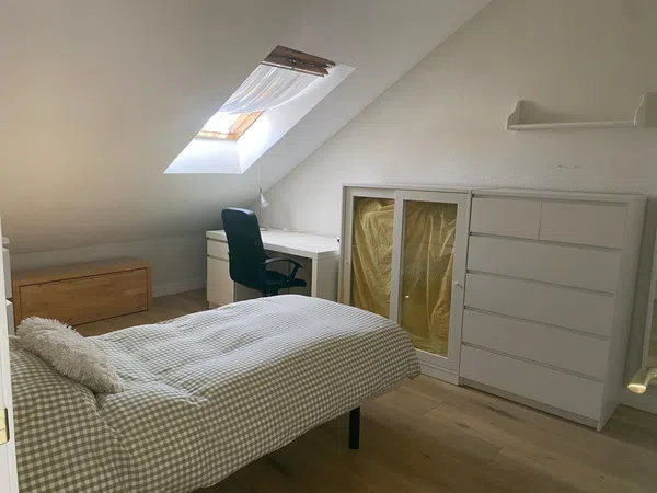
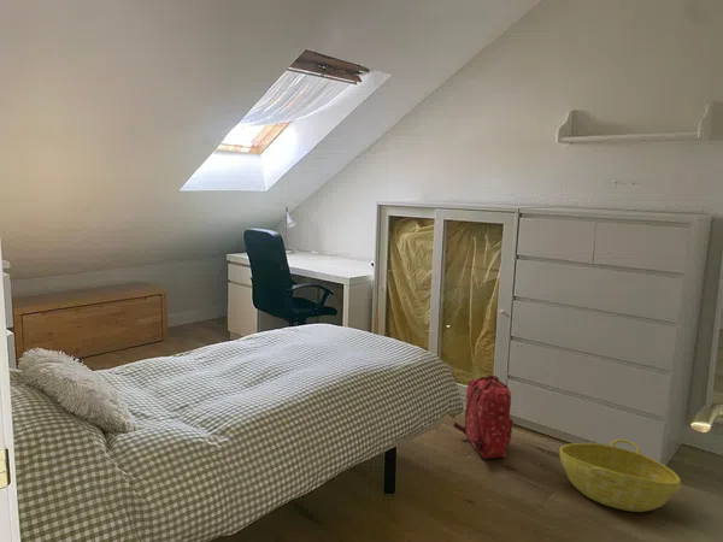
+ basket (616, 475)
+ backpack (483, 412)
